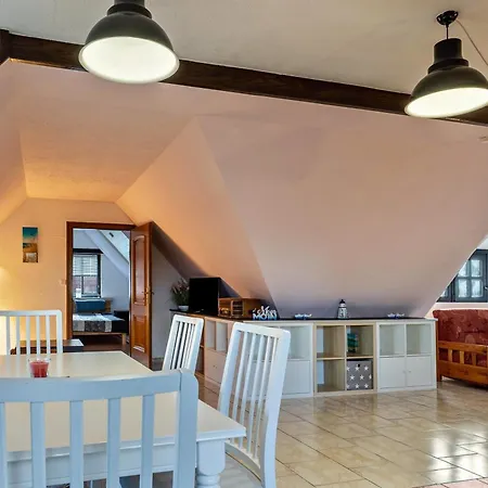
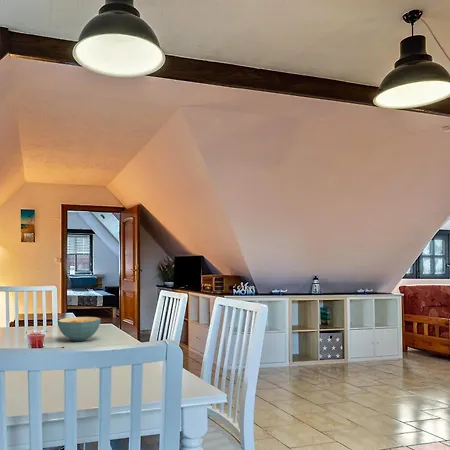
+ cereal bowl (79, 329)
